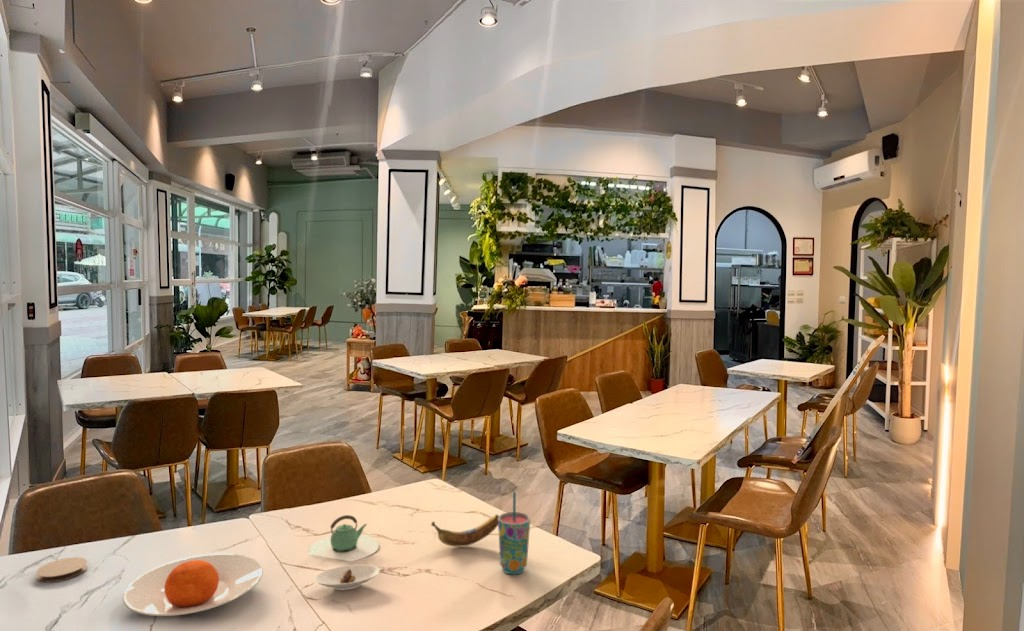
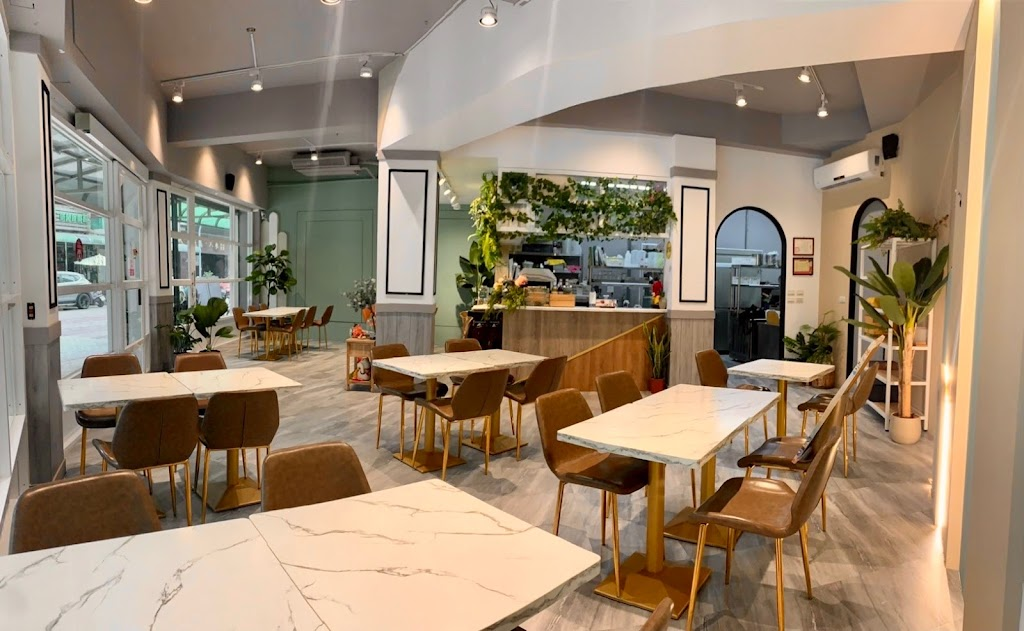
- coaster (62, 569)
- banana (465, 531)
- cup (514, 531)
- teapot (344, 531)
- saucer (347, 578)
- plate (196, 576)
